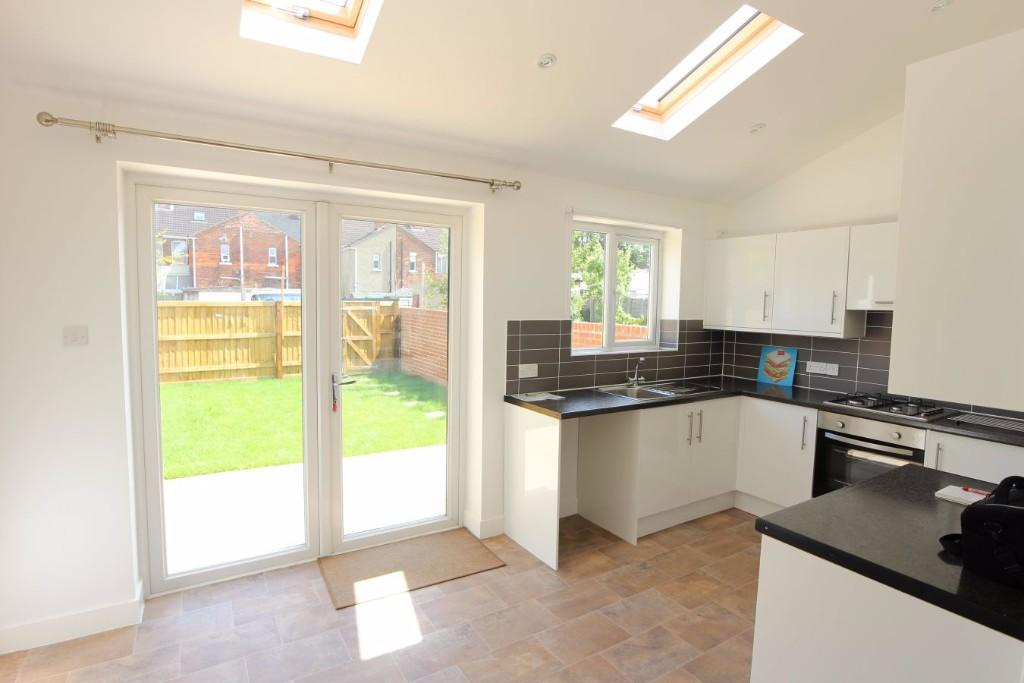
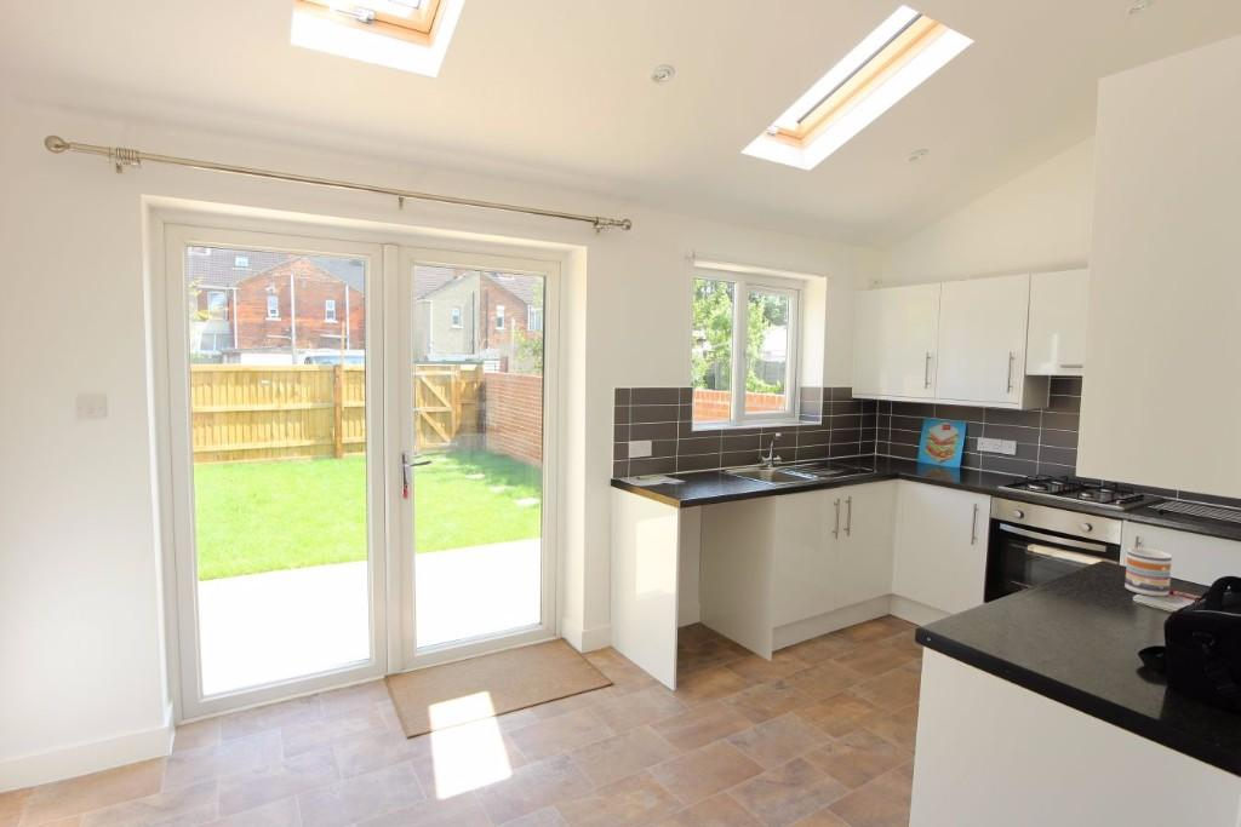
+ mug (1149, 570)
